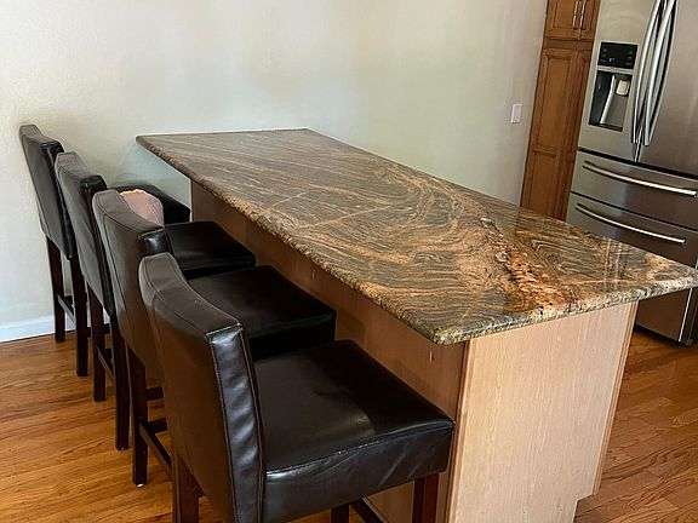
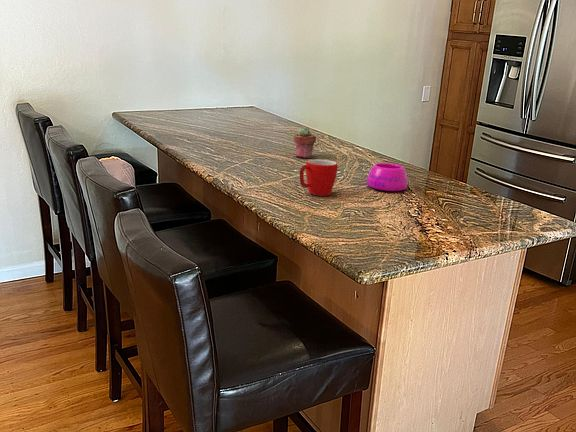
+ potted succulent (304, 141)
+ mug (316, 178)
+ bowl (387, 175)
